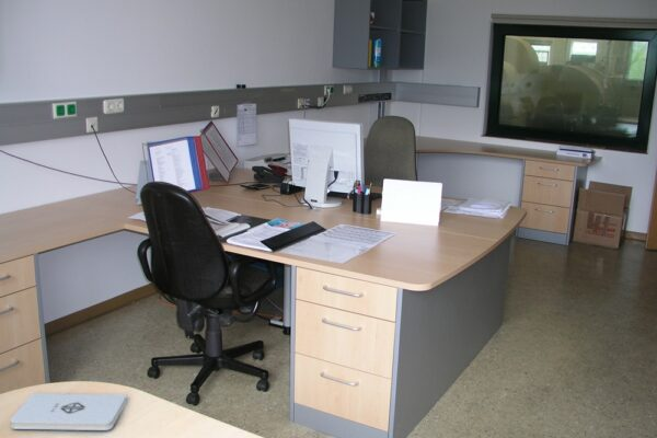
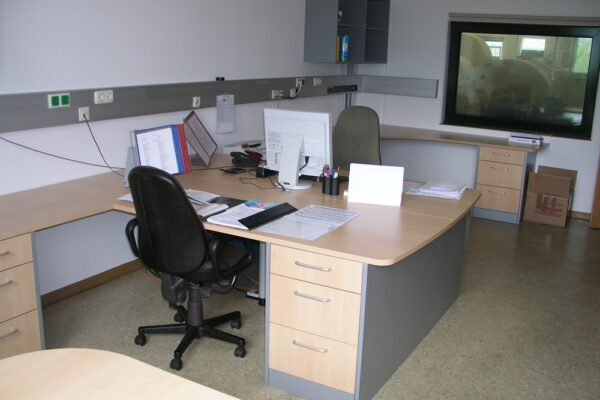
- notepad (70, 411)
